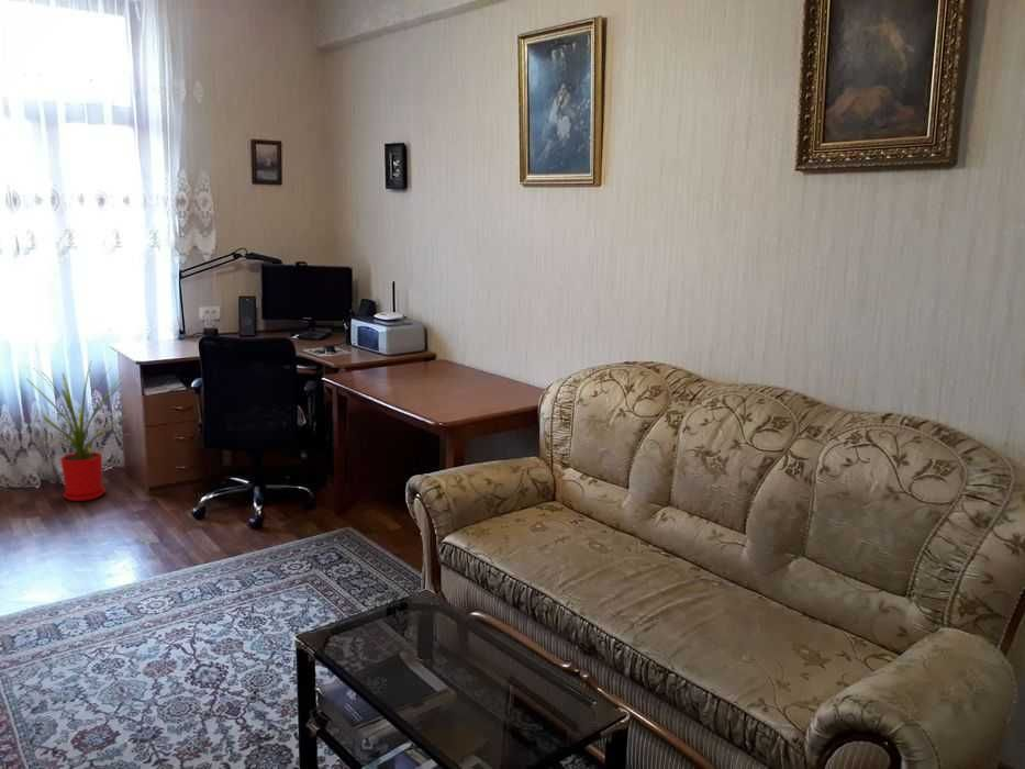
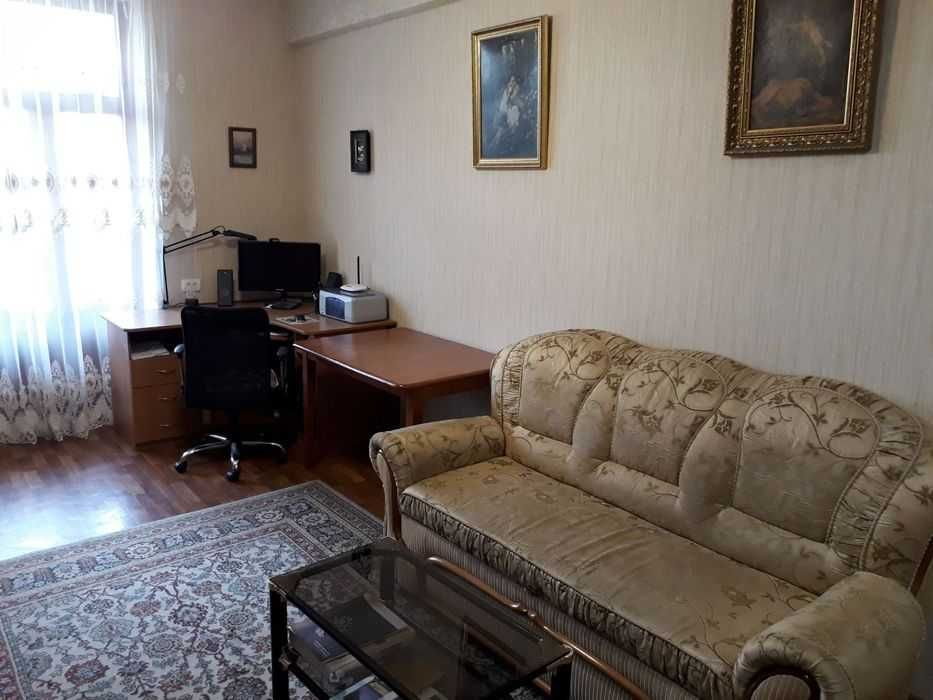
- house plant (78, 431)
